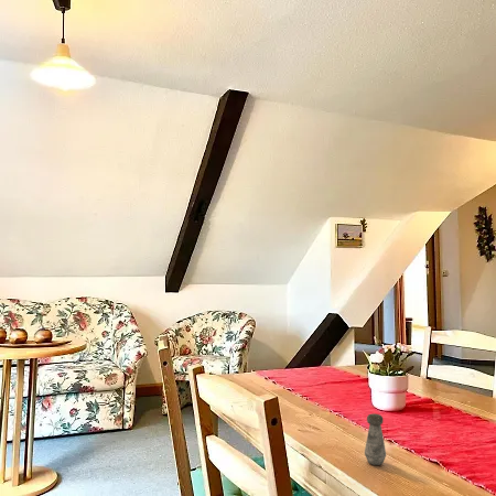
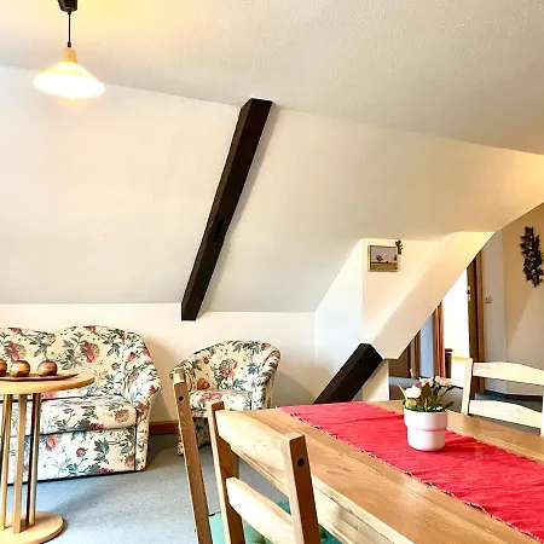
- salt shaker (375, 438)
